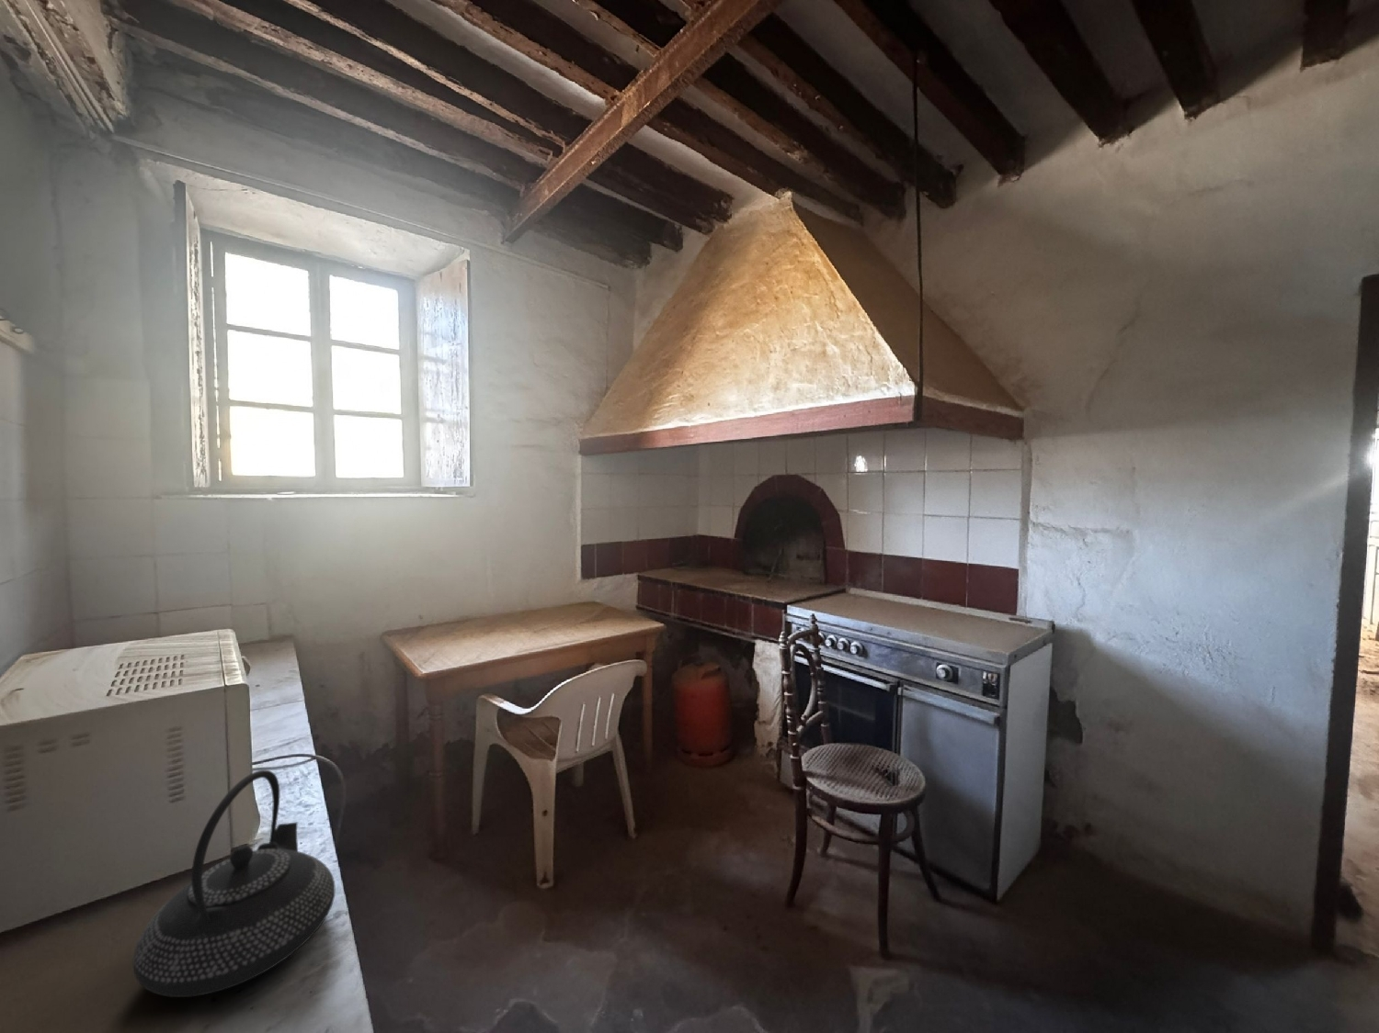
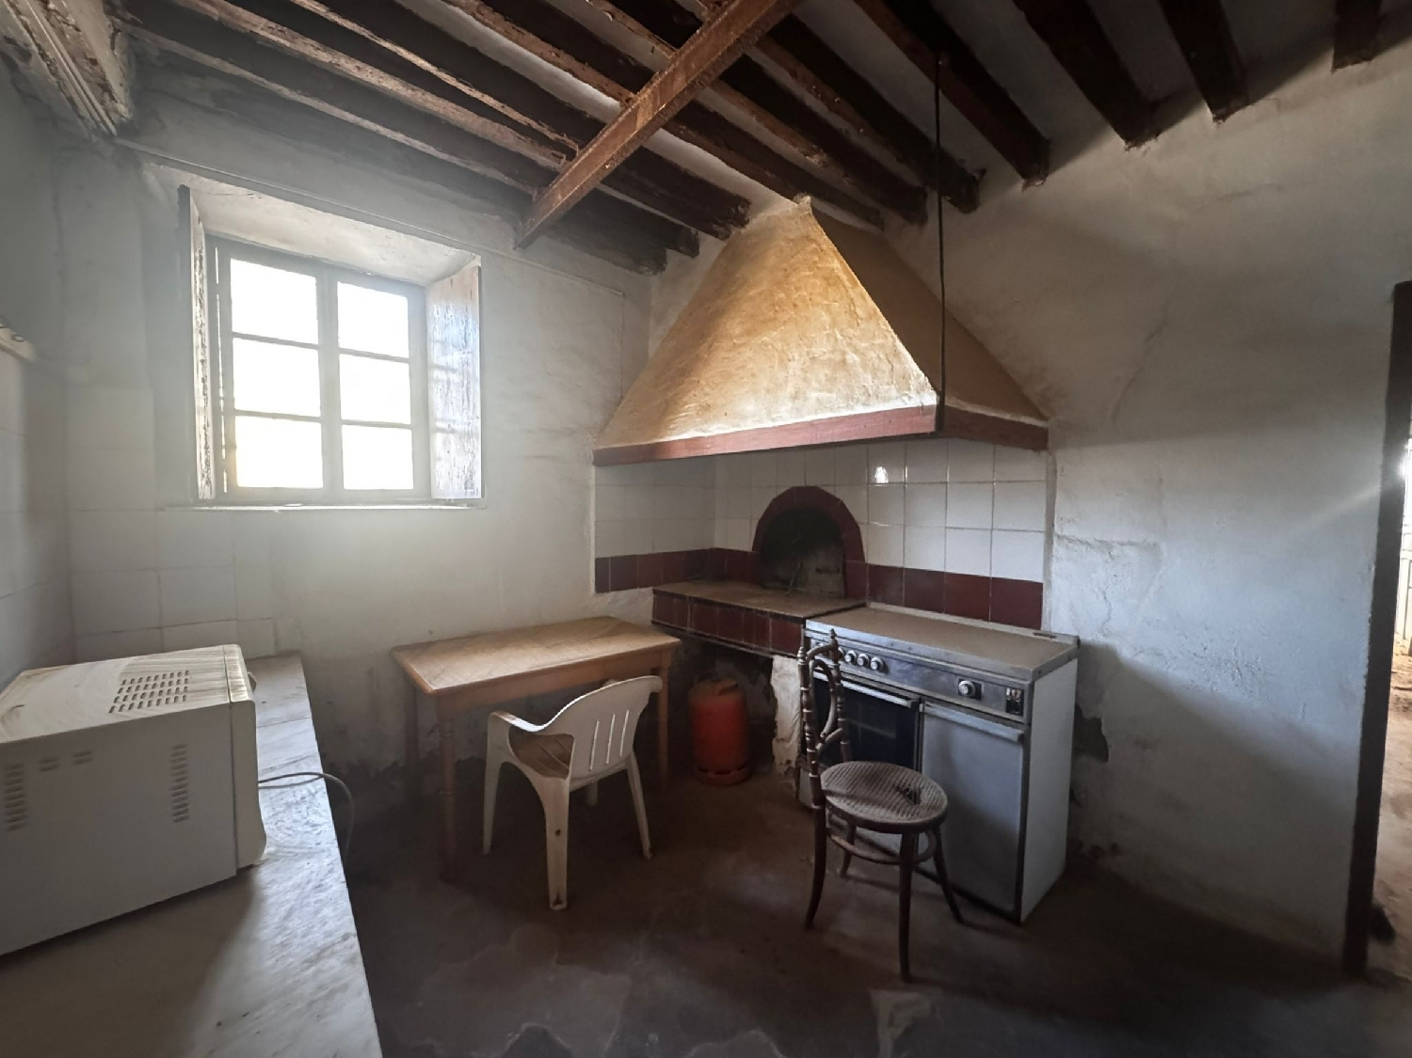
- teapot (248, 857)
